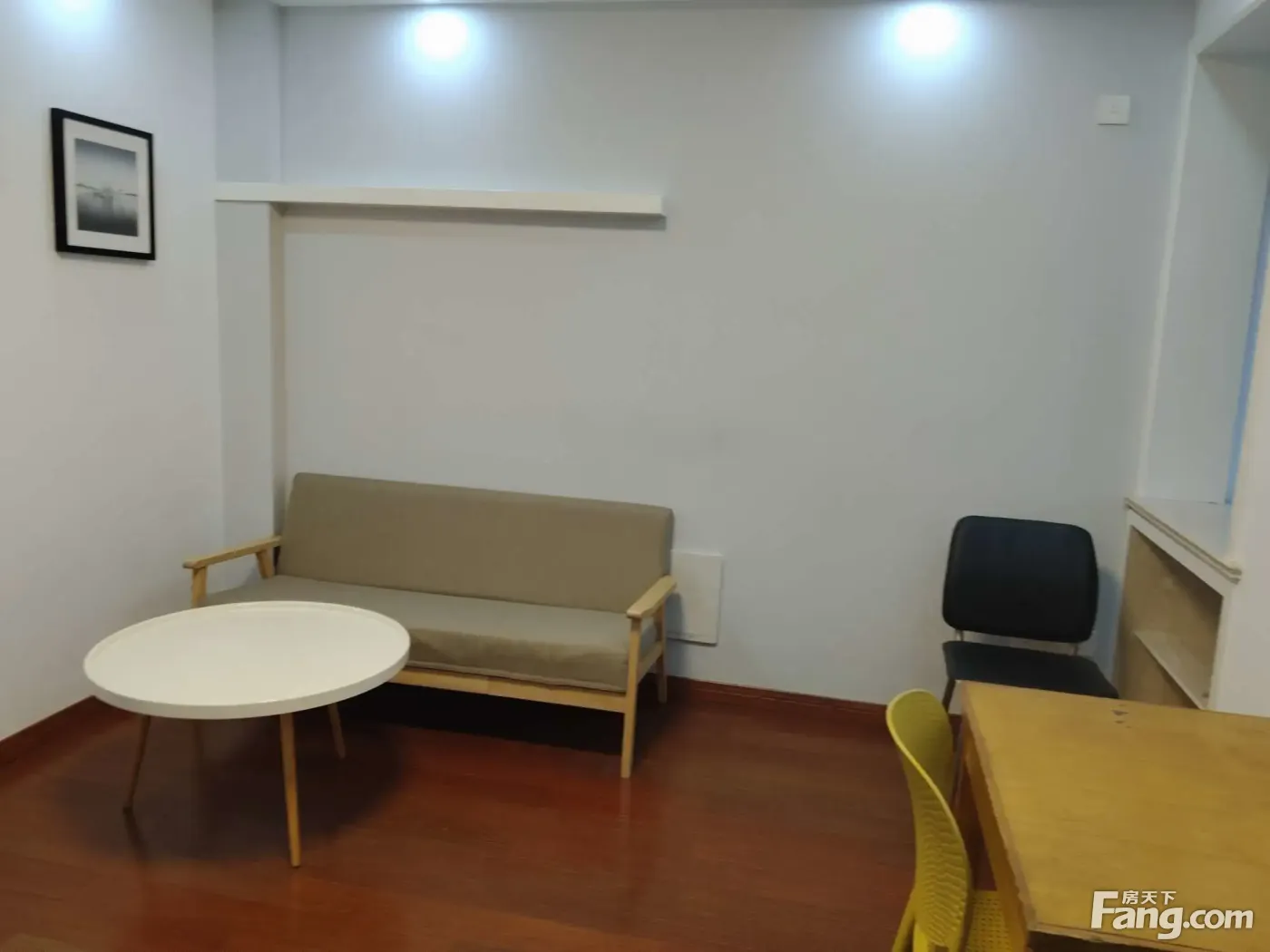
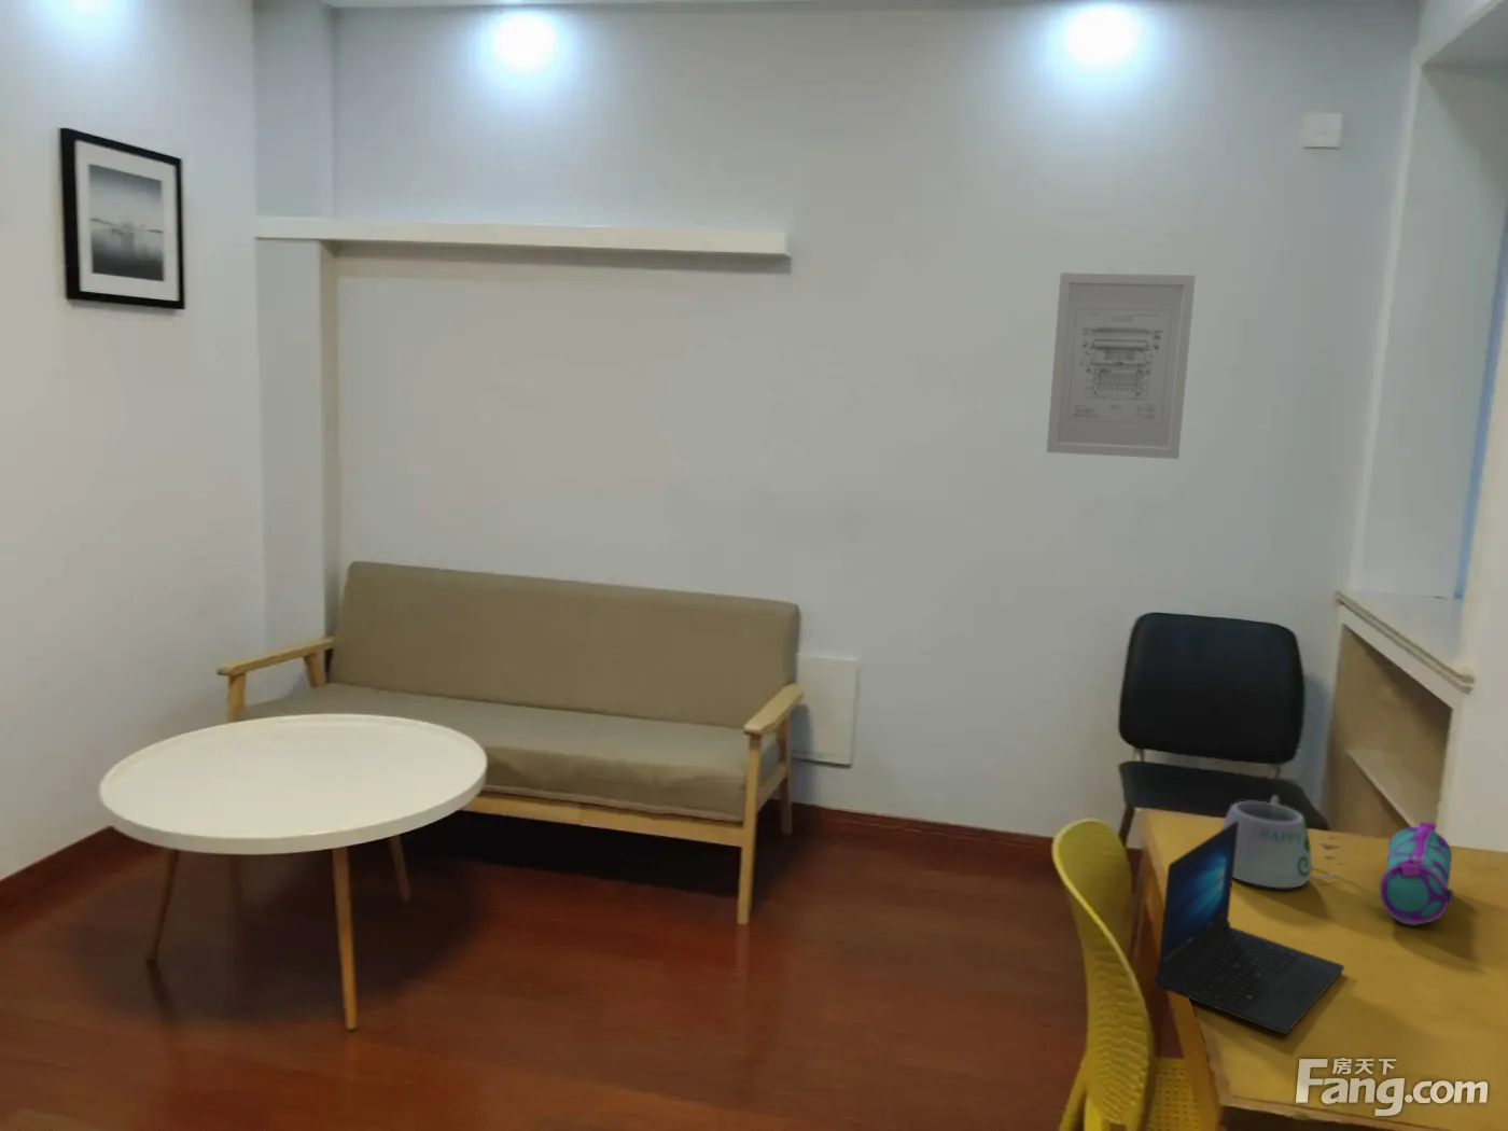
+ laptop (1249, 933)
+ wall art (1120, 365)
+ mug (1276, 839)
+ pencil case (1418, 871)
